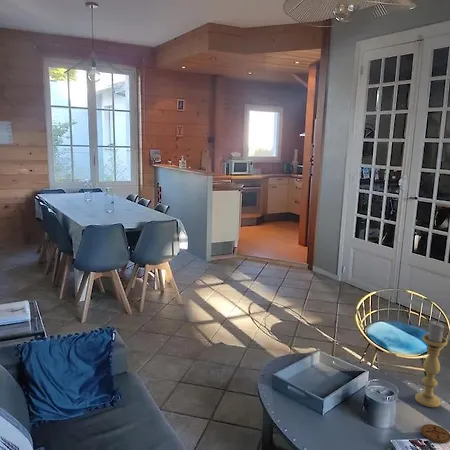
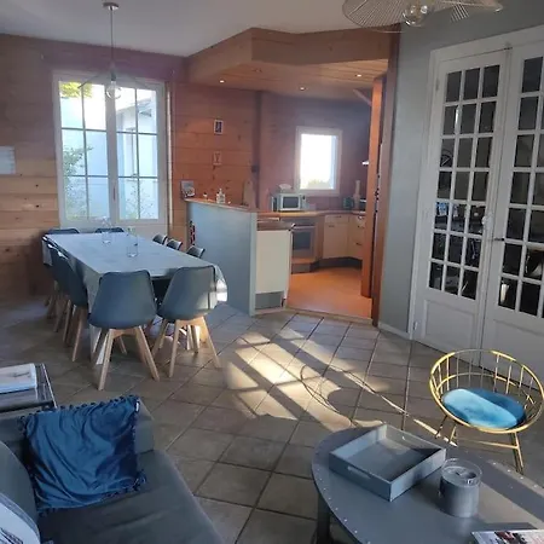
- candle holder (432, 361)
- coaster (435, 433)
